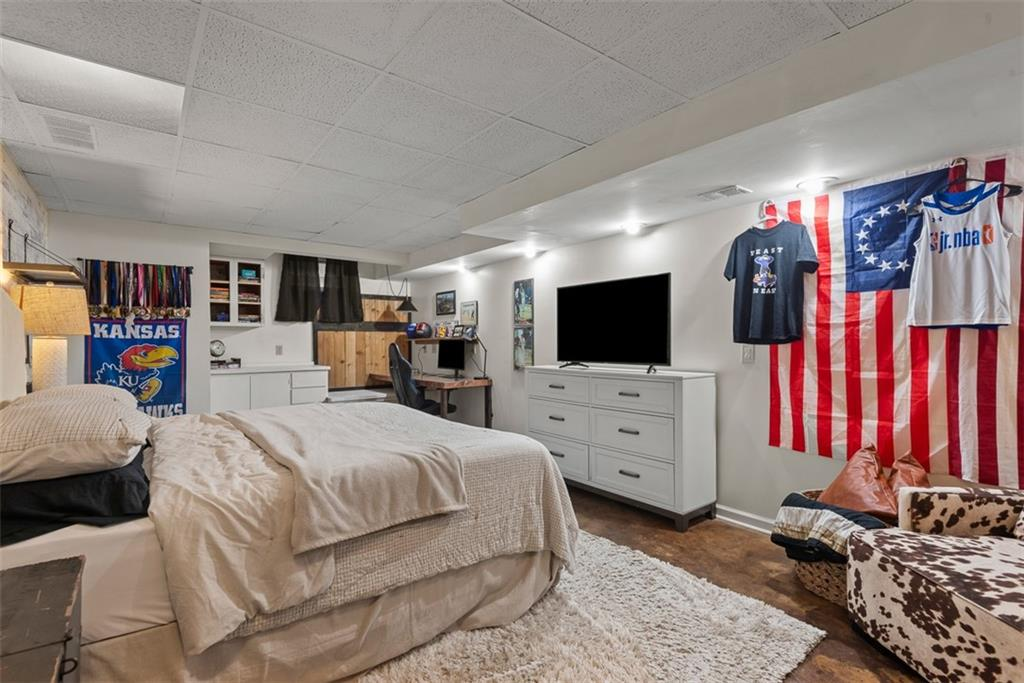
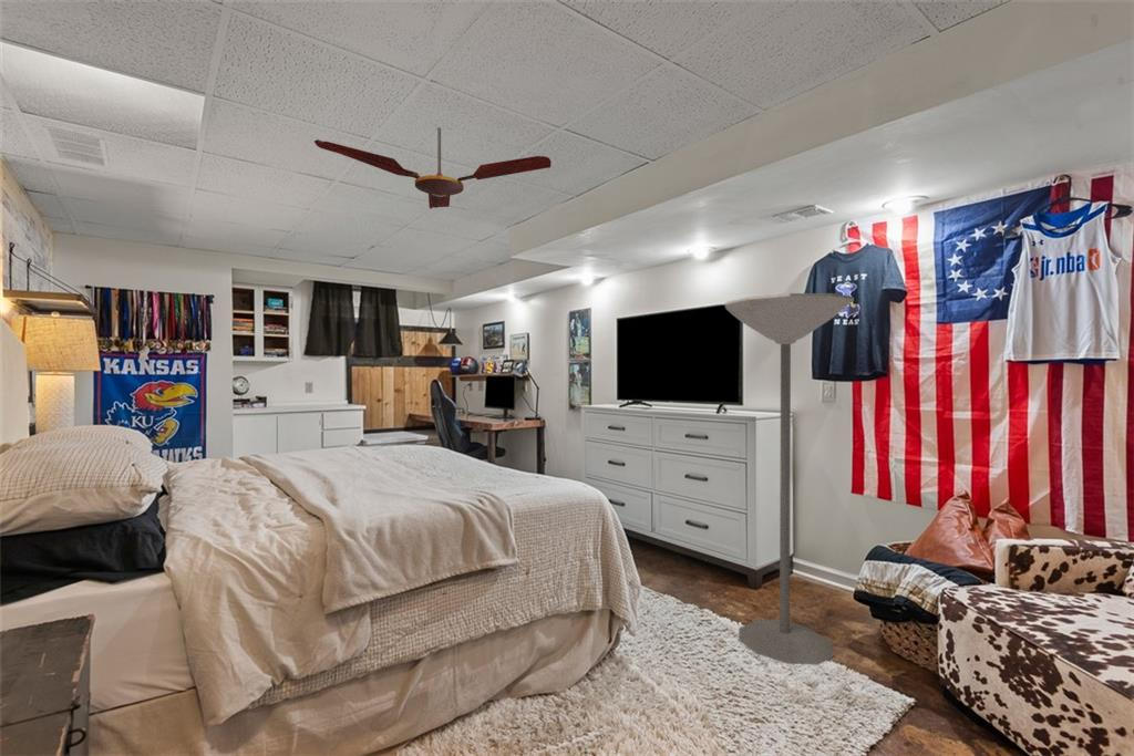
+ floor lamp (785, 472)
+ ceiling fan (437, 170)
